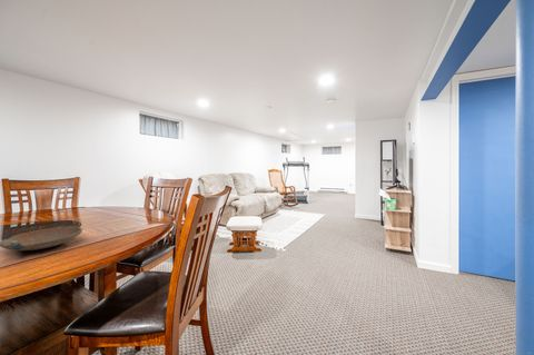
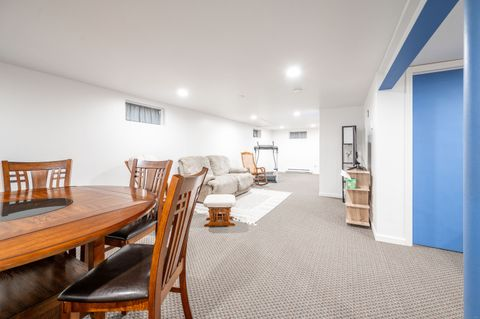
- bowl (44, 238)
